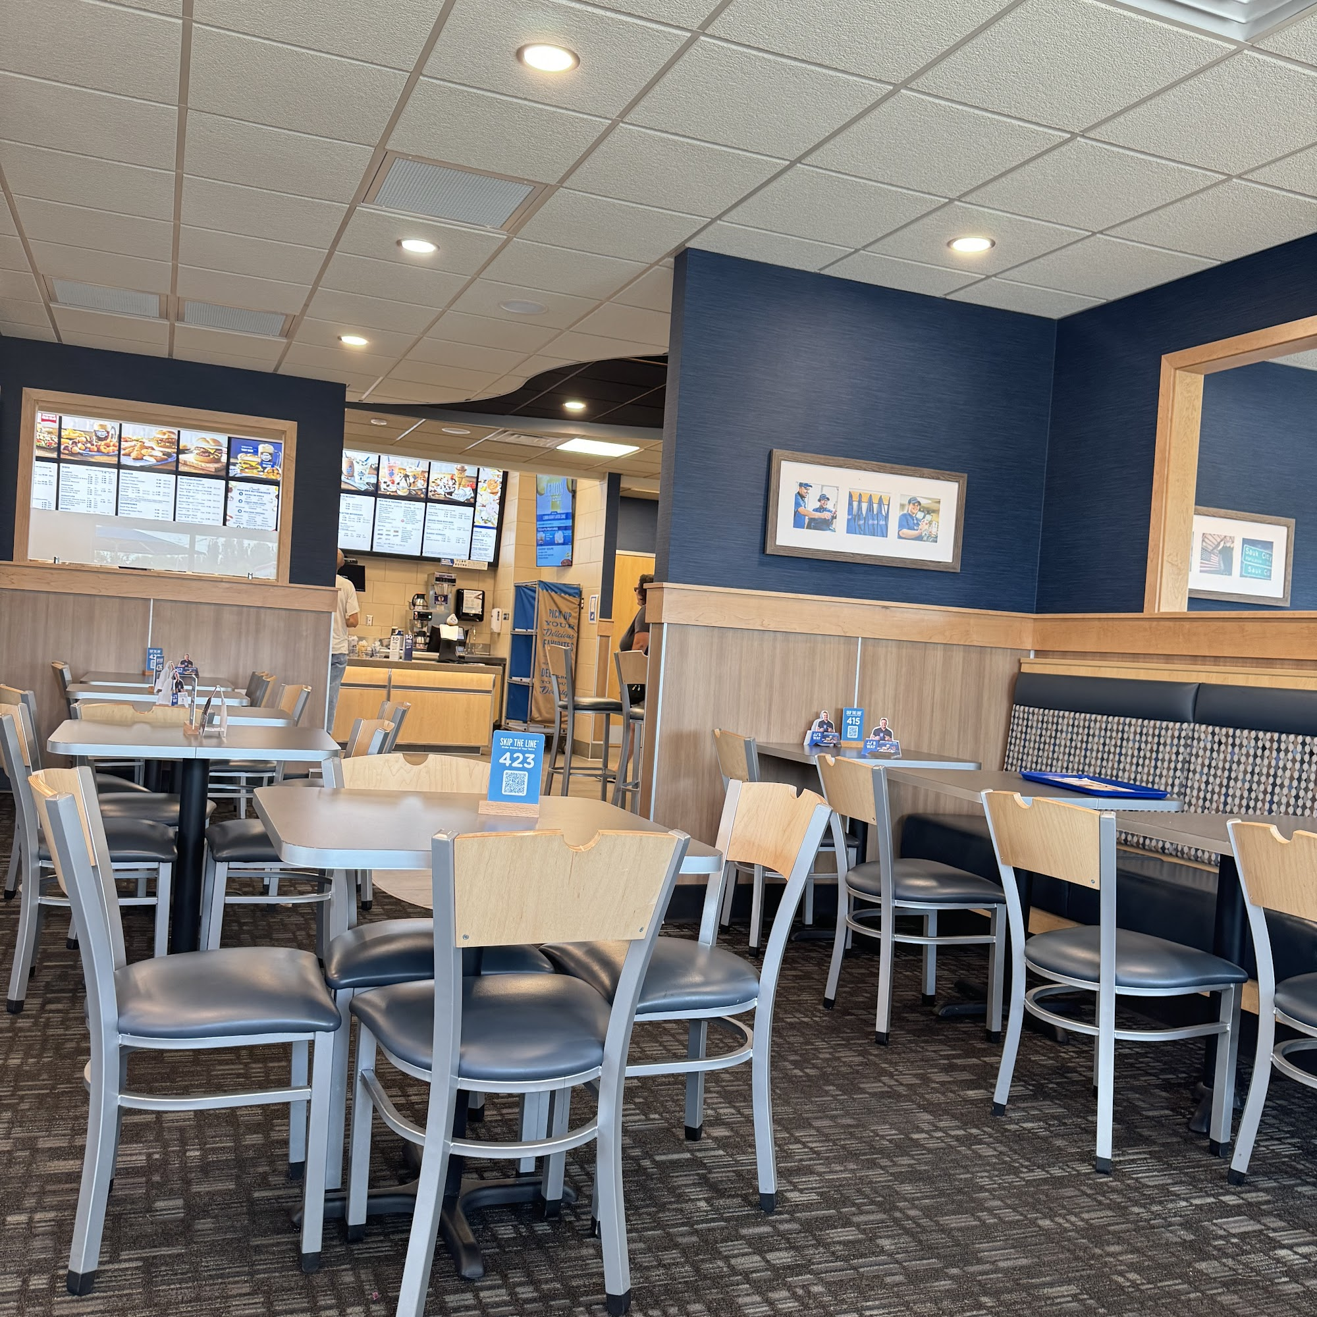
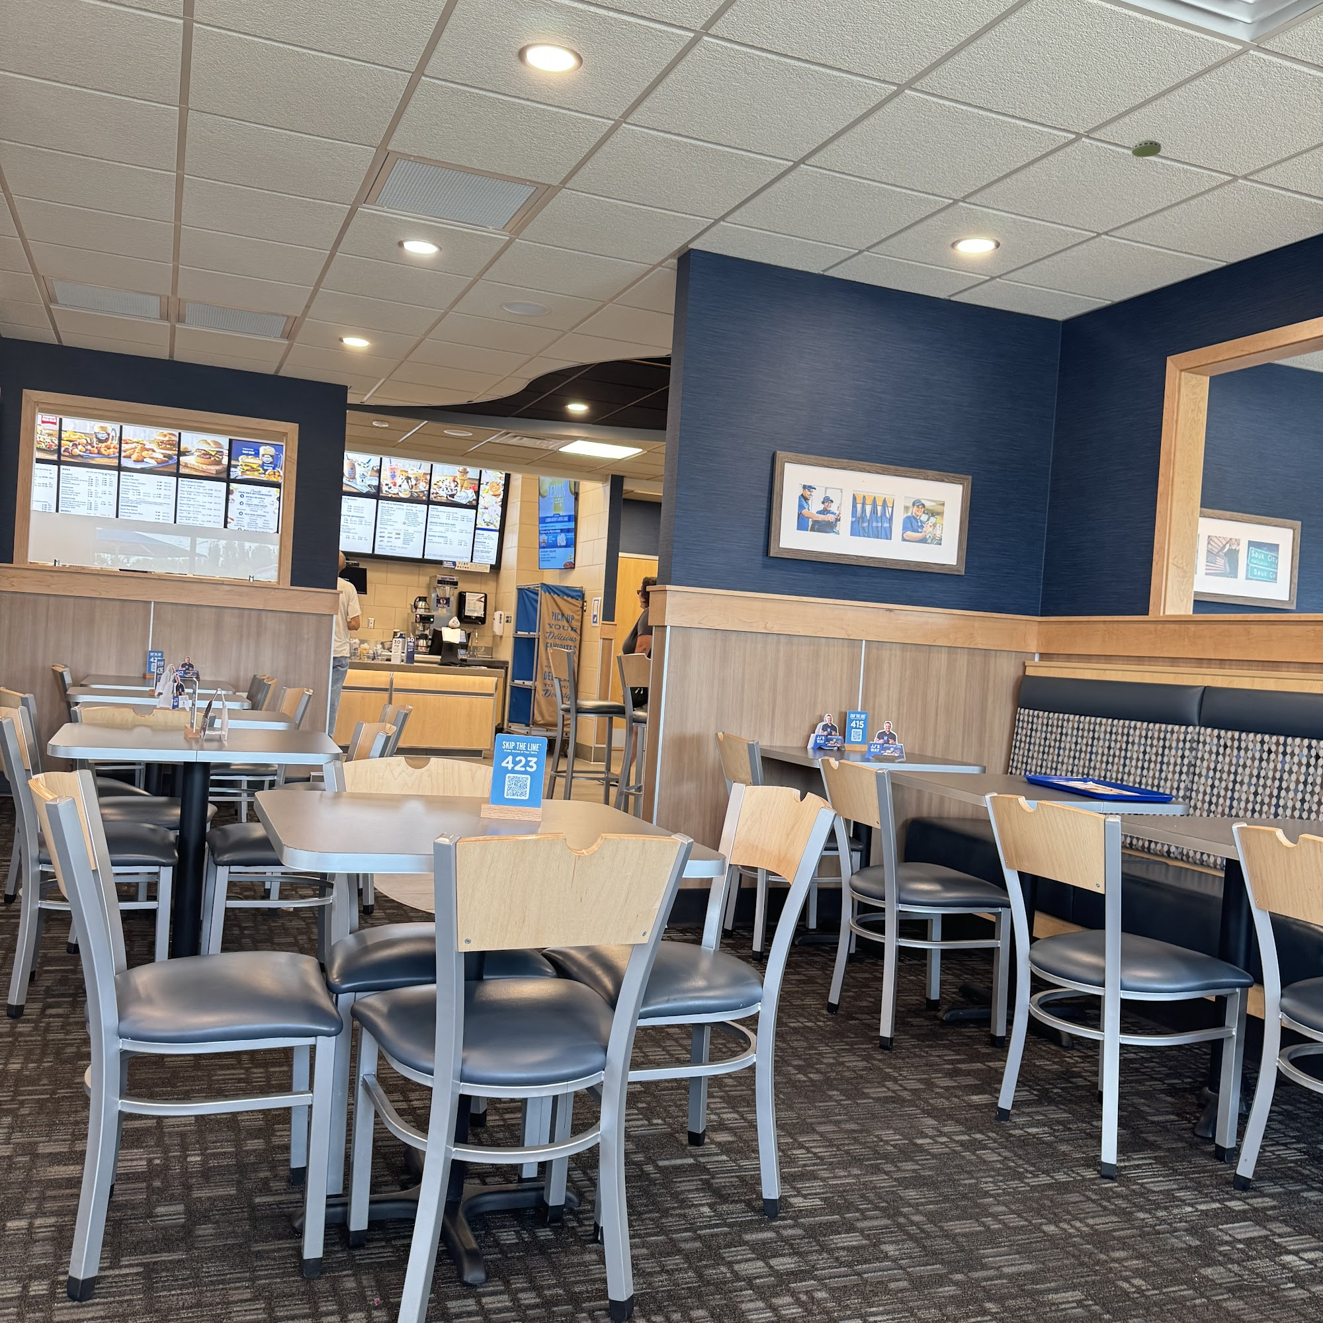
+ smoke detector (1146, 148)
